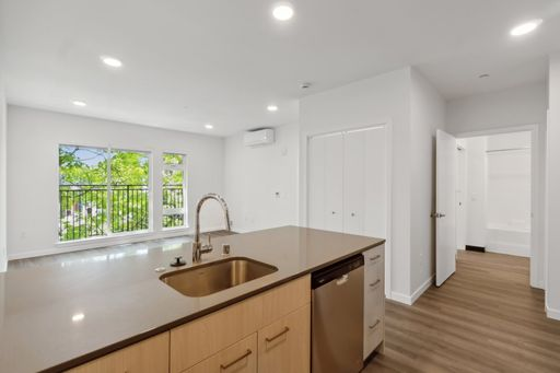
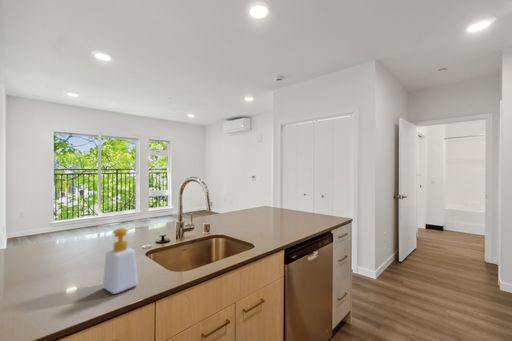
+ soap bottle (126, 255)
